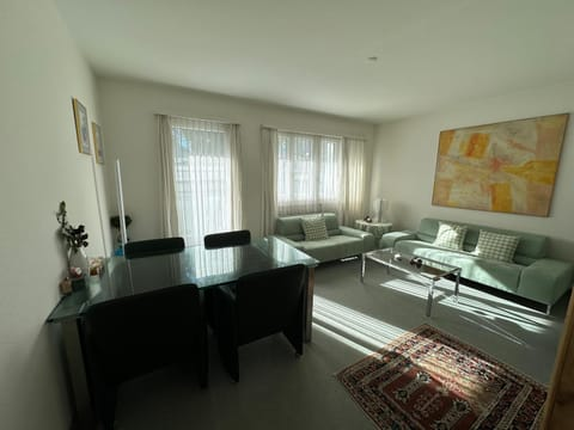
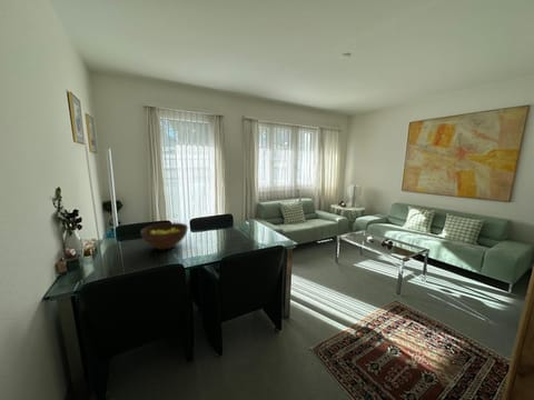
+ fruit bowl (165, 237)
